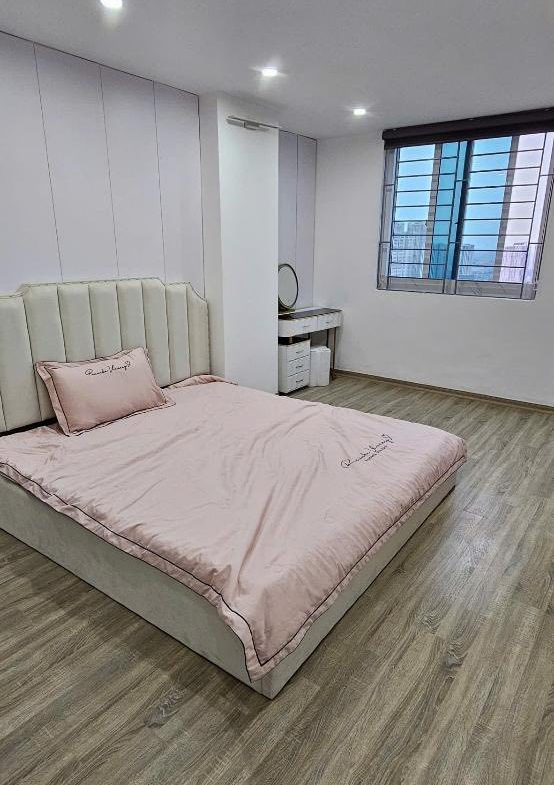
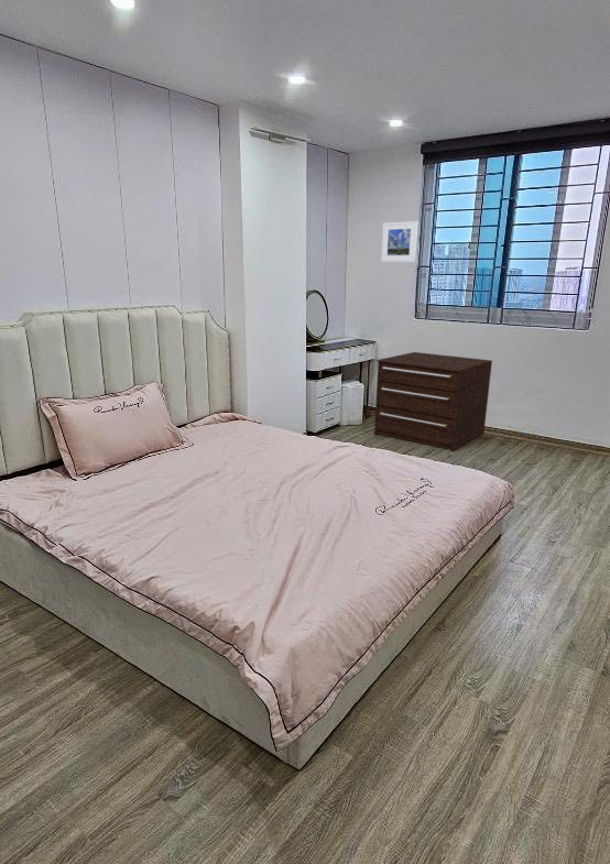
+ dresser (431, 397)
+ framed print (399, 242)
